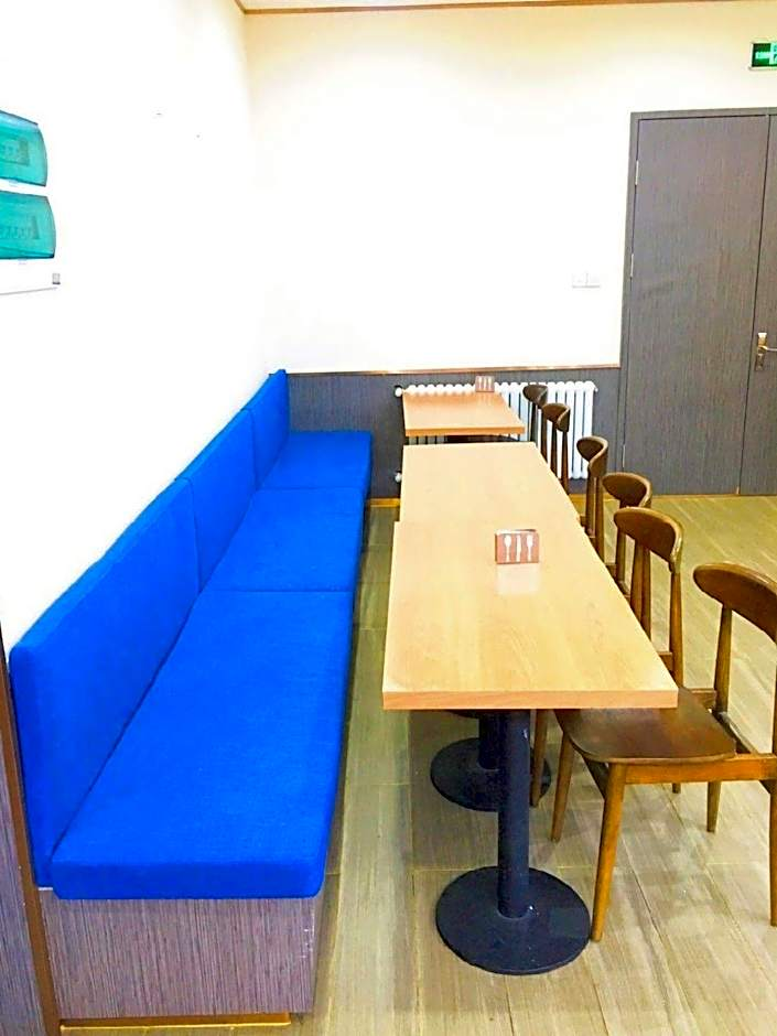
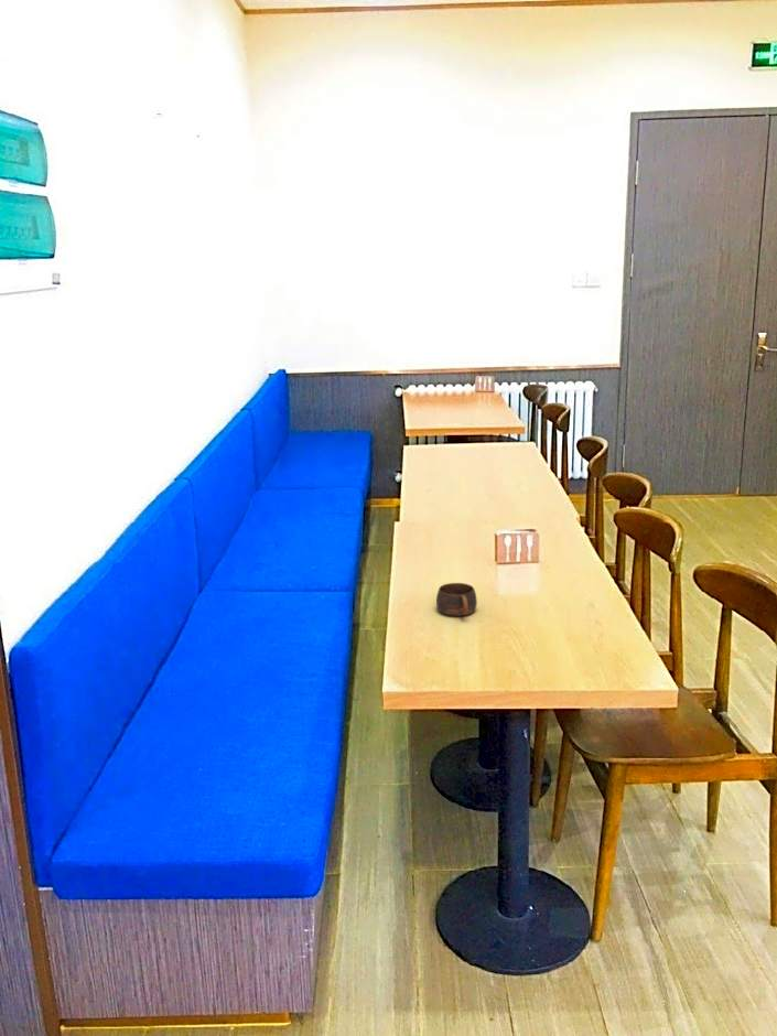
+ cup (456, 601)
